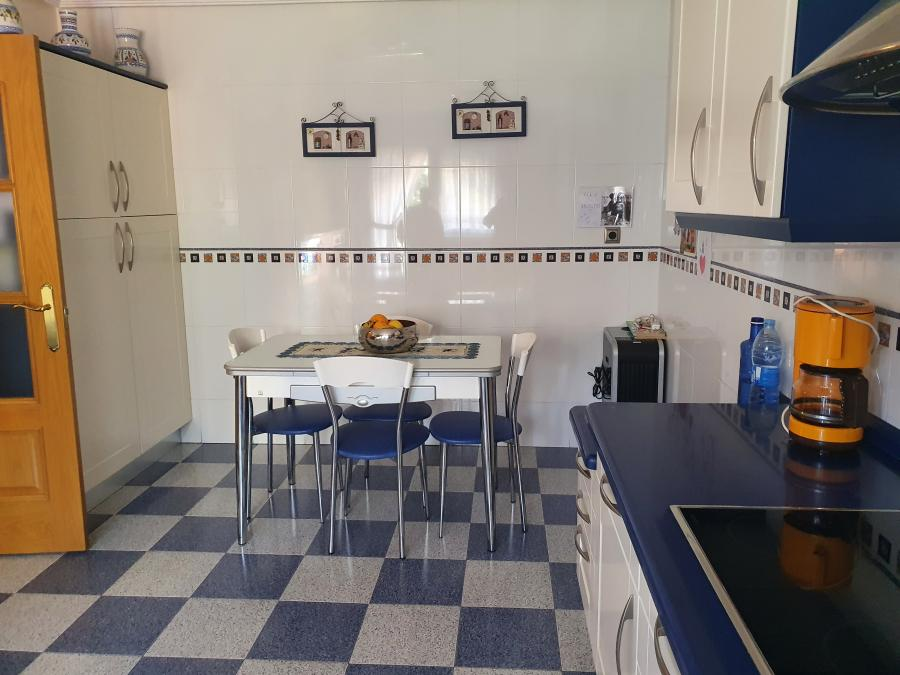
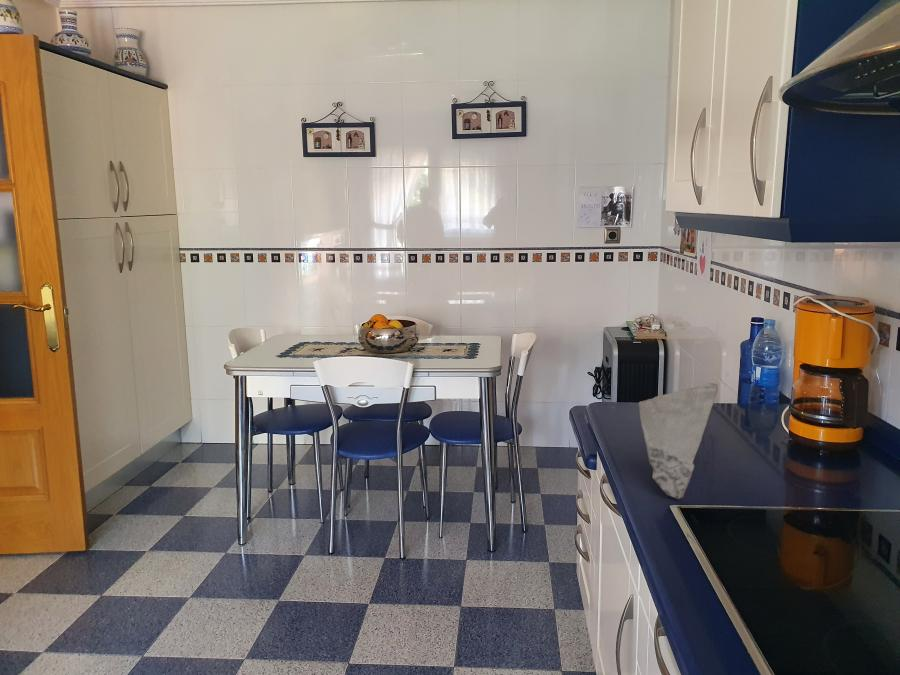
+ dishrag (675, 440)
